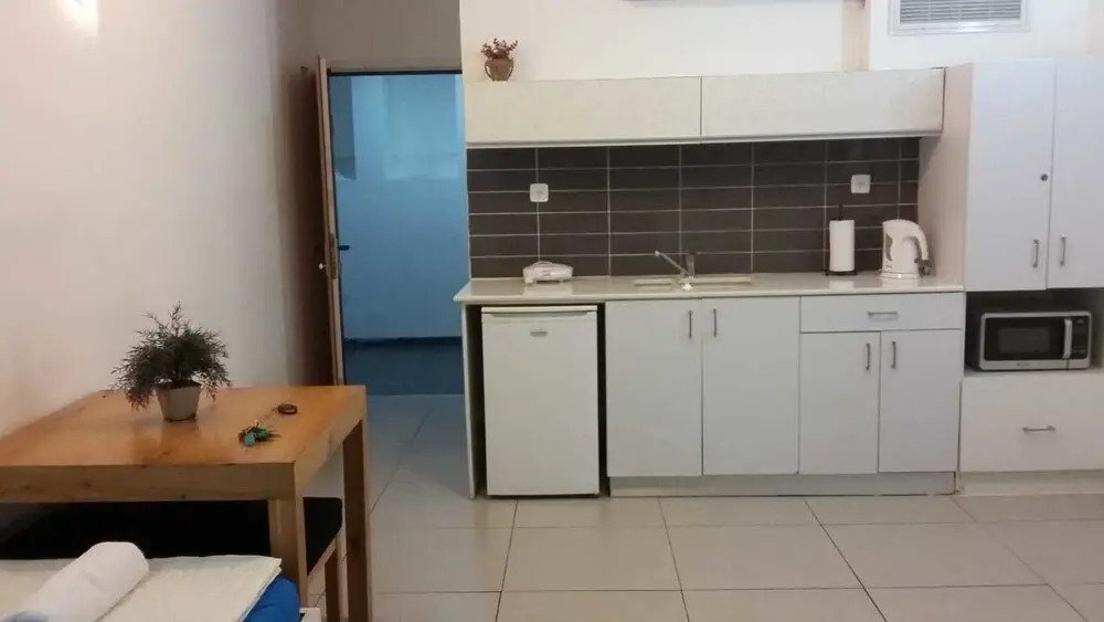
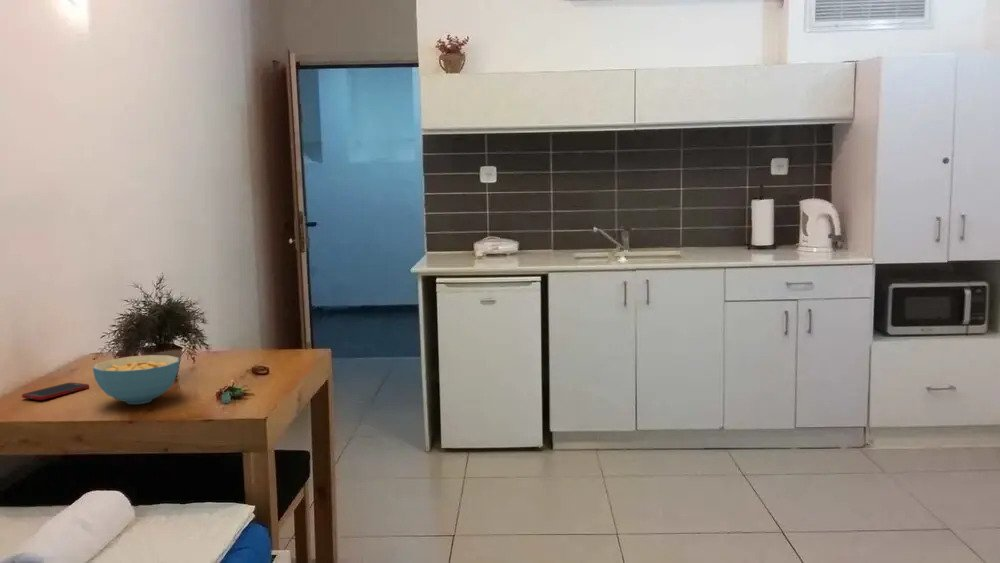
+ cereal bowl (138, 382)
+ cell phone (56, 391)
